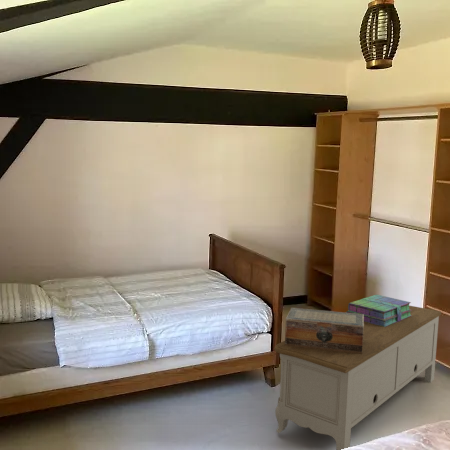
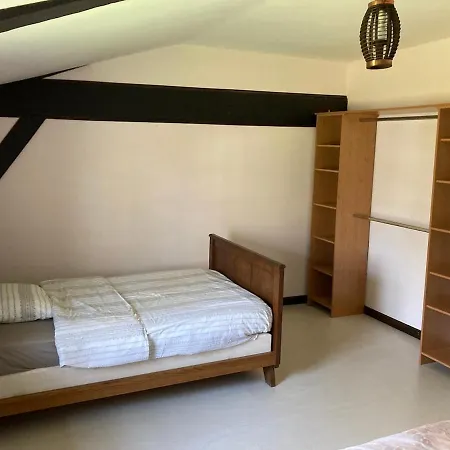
- storage bench (362, 365)
- decorative box (324, 329)
- stack of books (379, 309)
